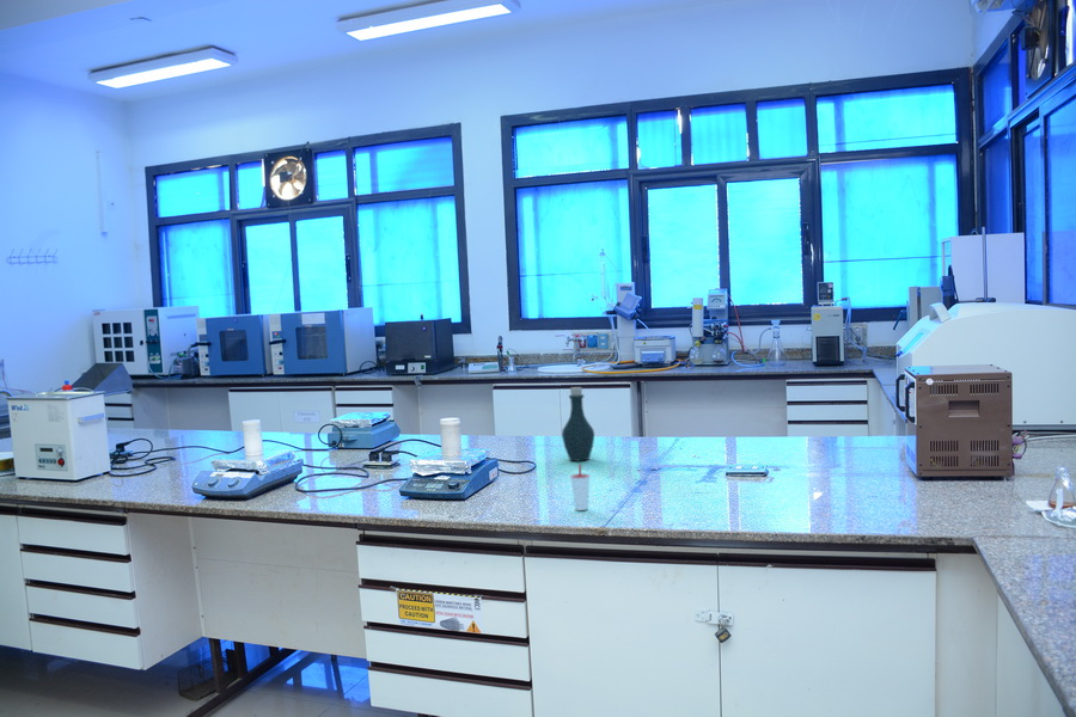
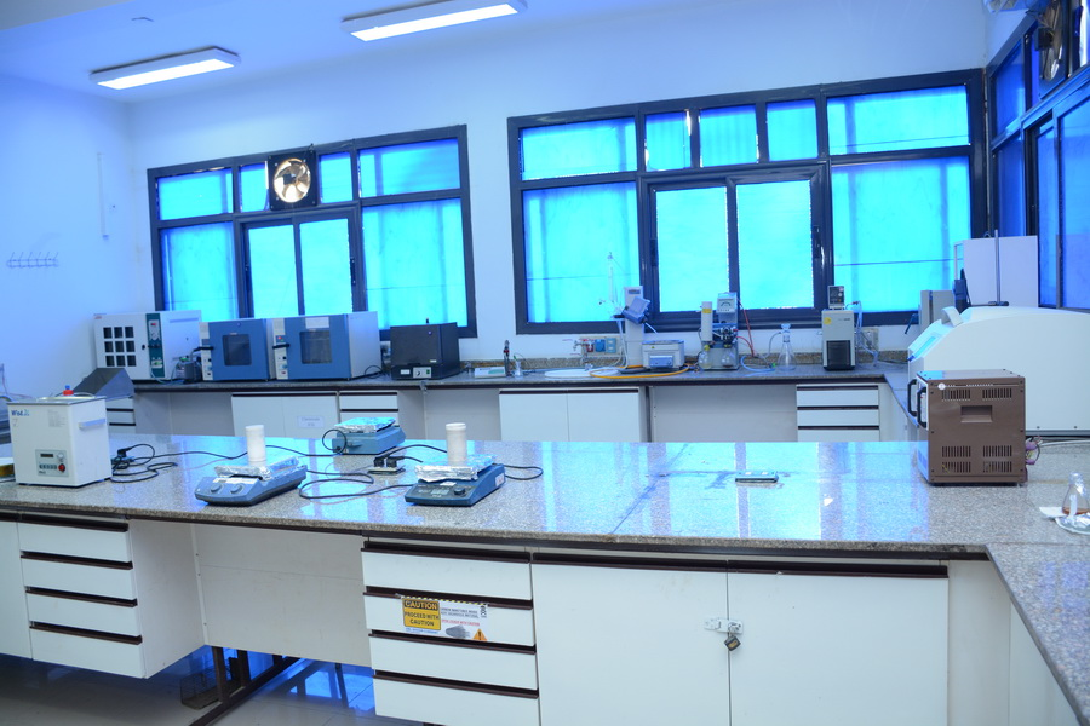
- bottle (577, 423)
- cup (580, 486)
